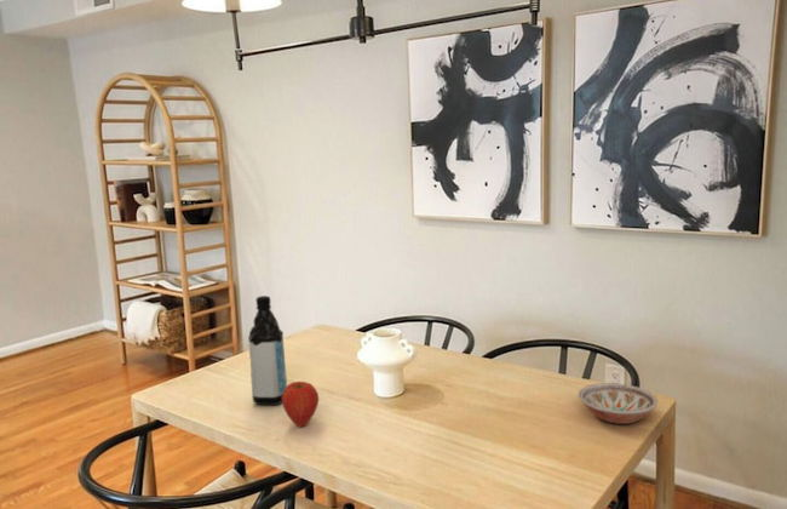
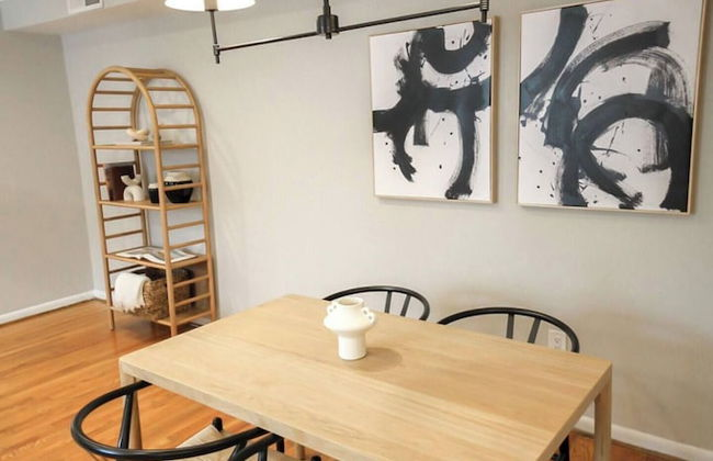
- apple (300, 404)
- bowl (616, 406)
- water bottle (266, 349)
